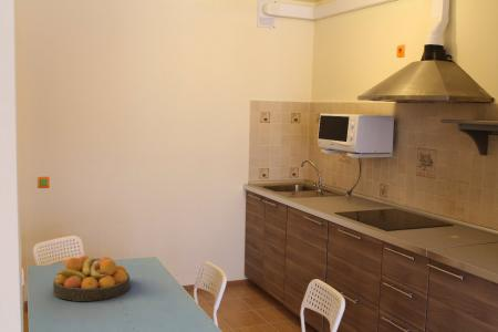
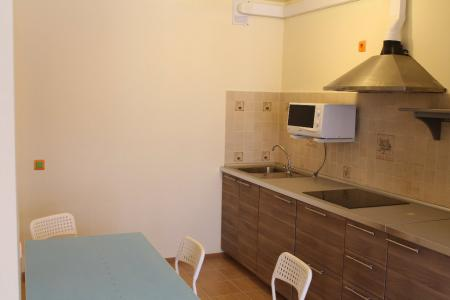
- fruit bowl (92, 272)
